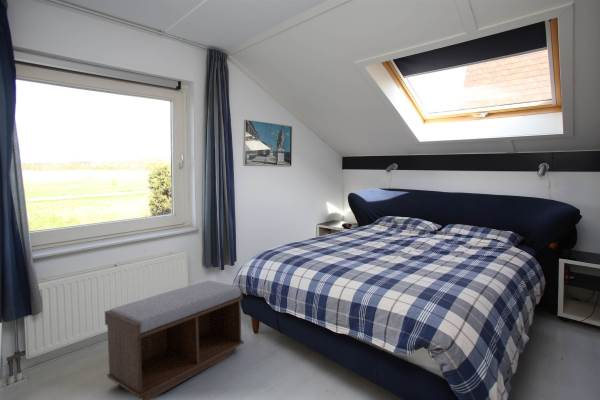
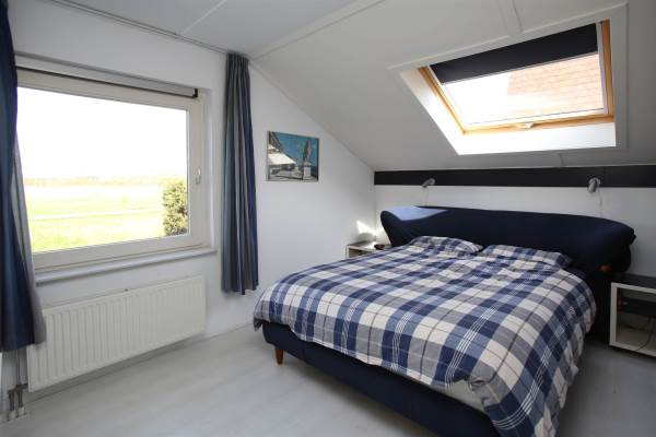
- bench (181, 331)
